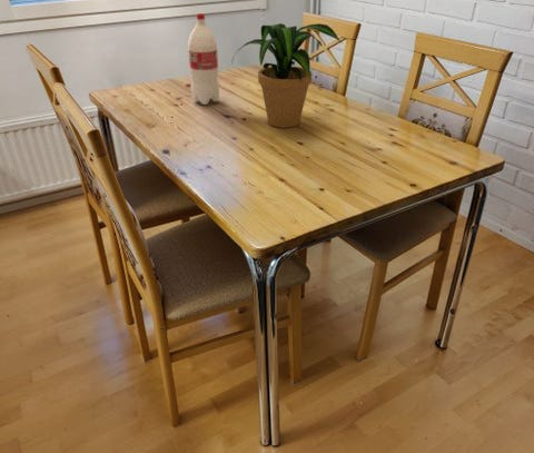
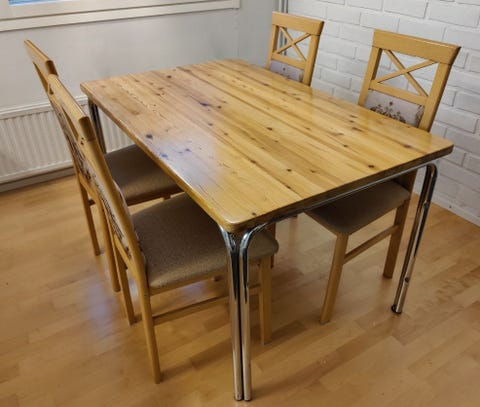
- potted plant (285, 75)
- bottle (202, 59)
